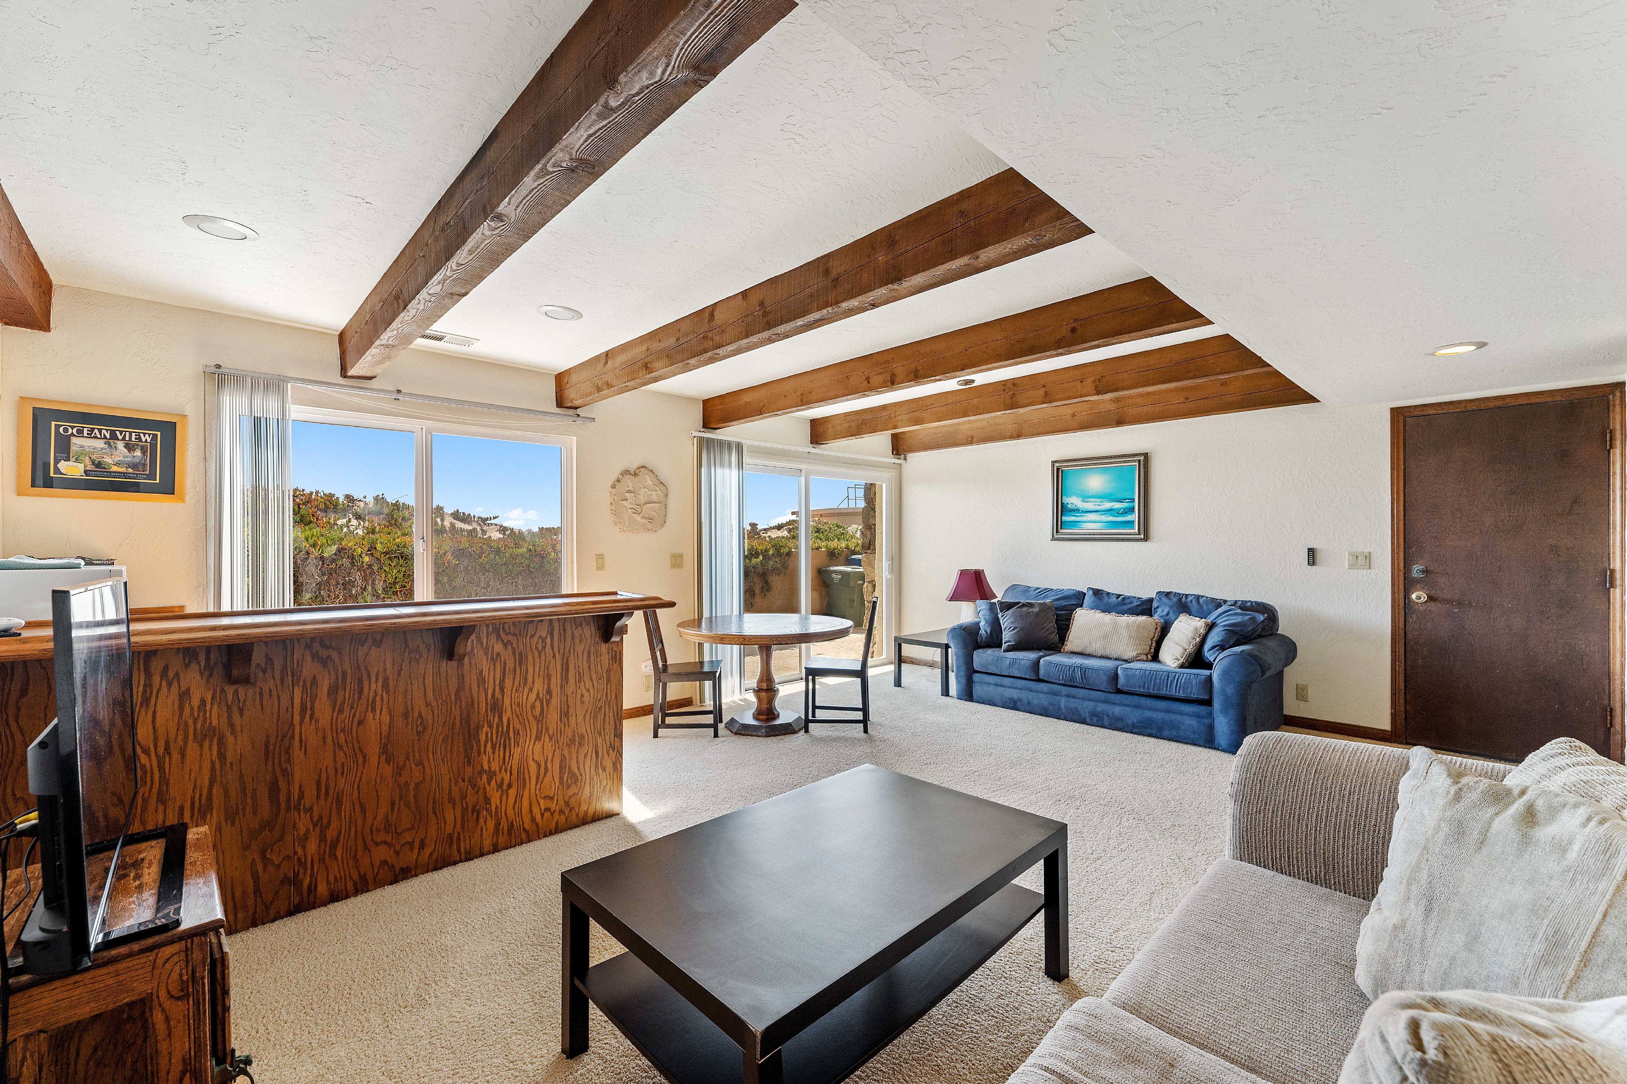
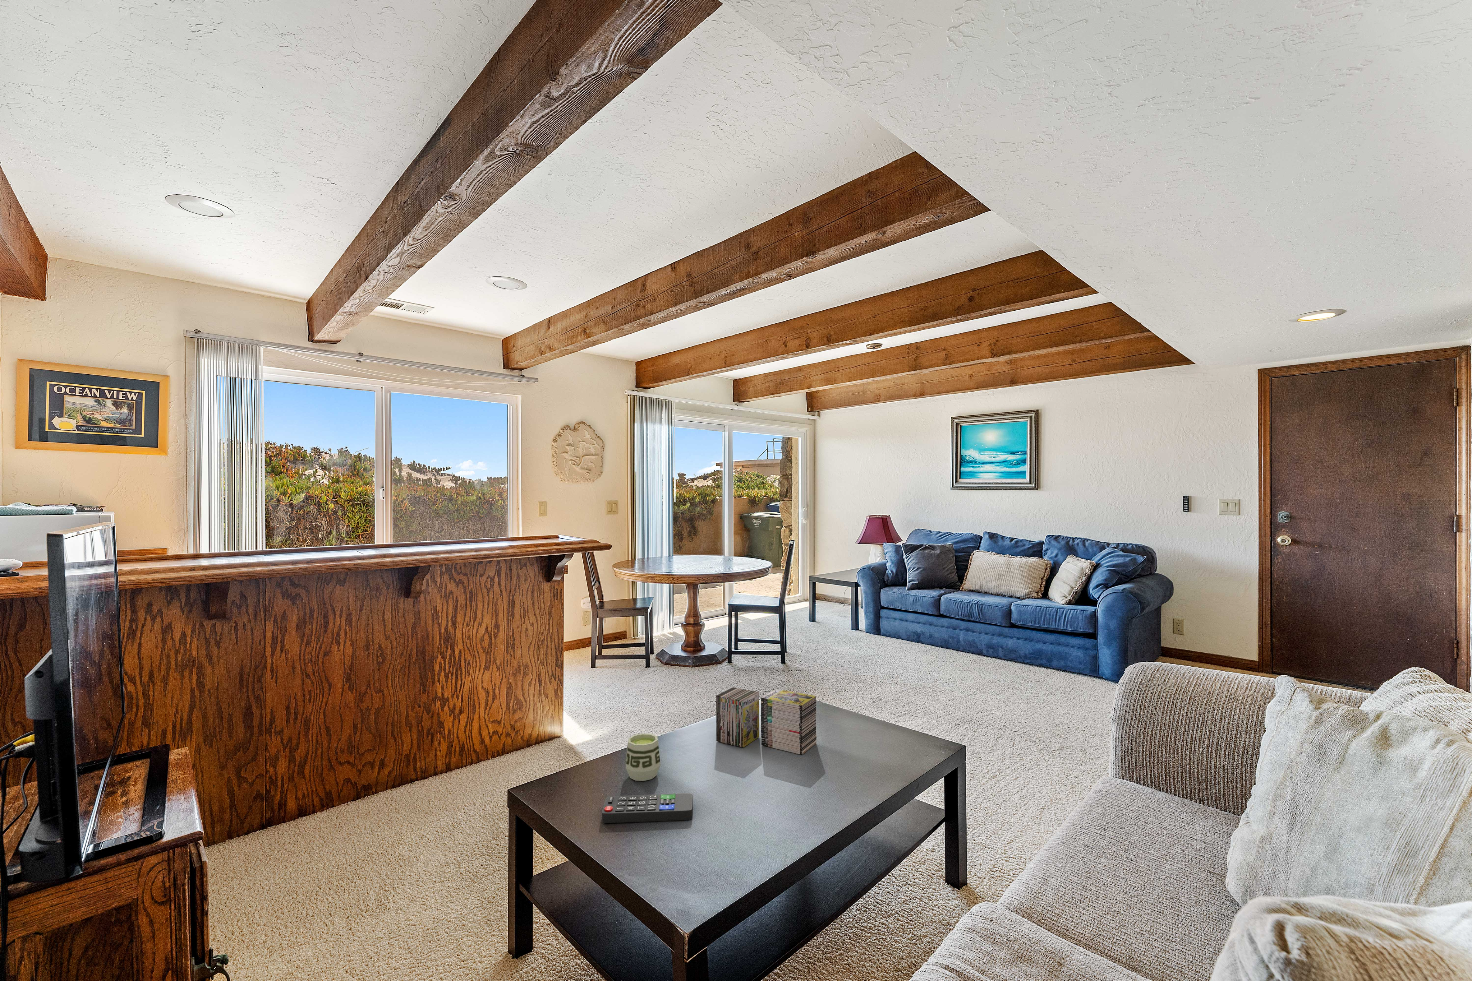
+ remote control (648, 807)
+ cup (643, 757)
+ magazine (766, 718)
